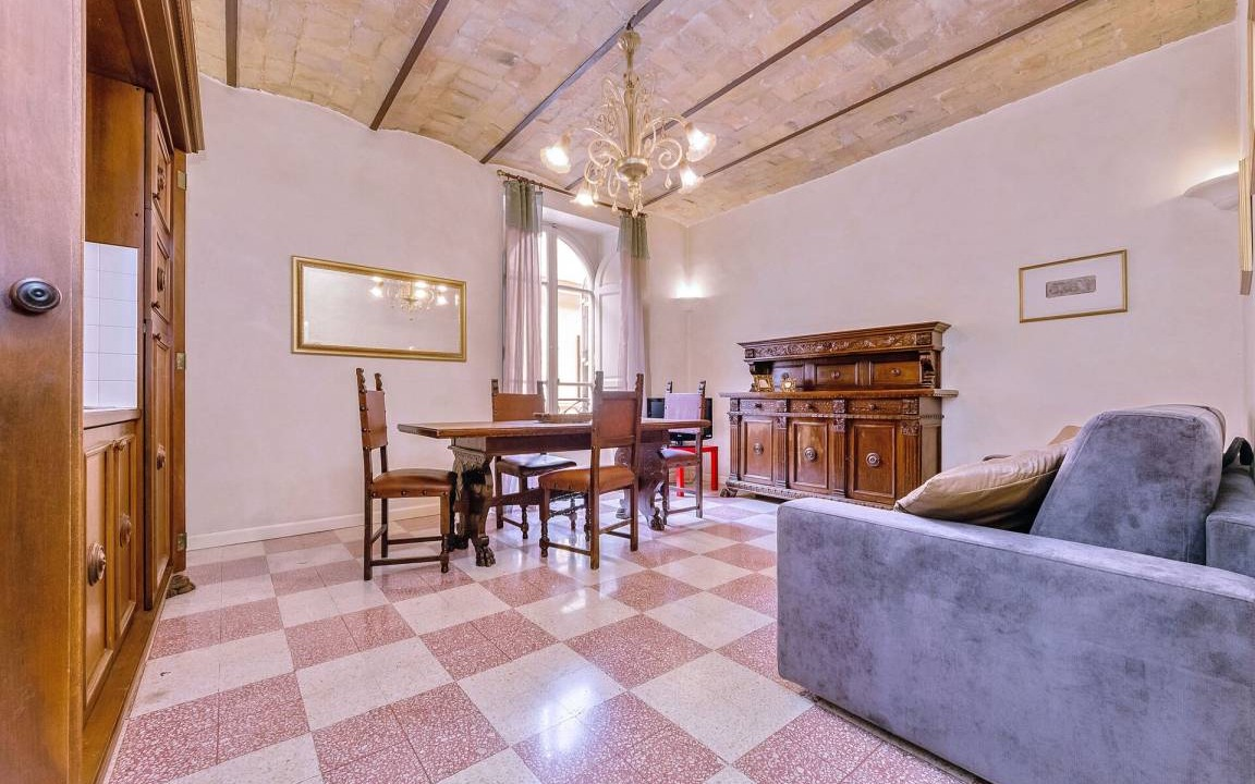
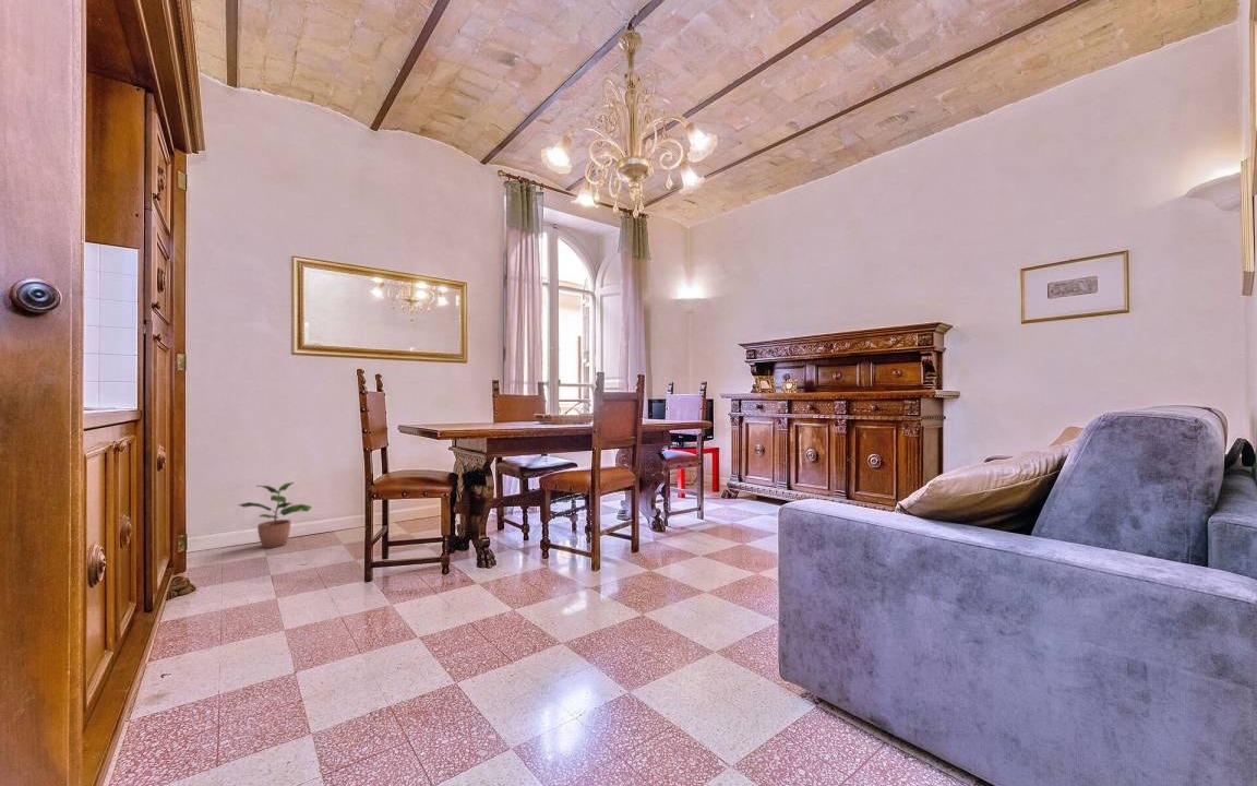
+ potted plant (275, 513)
